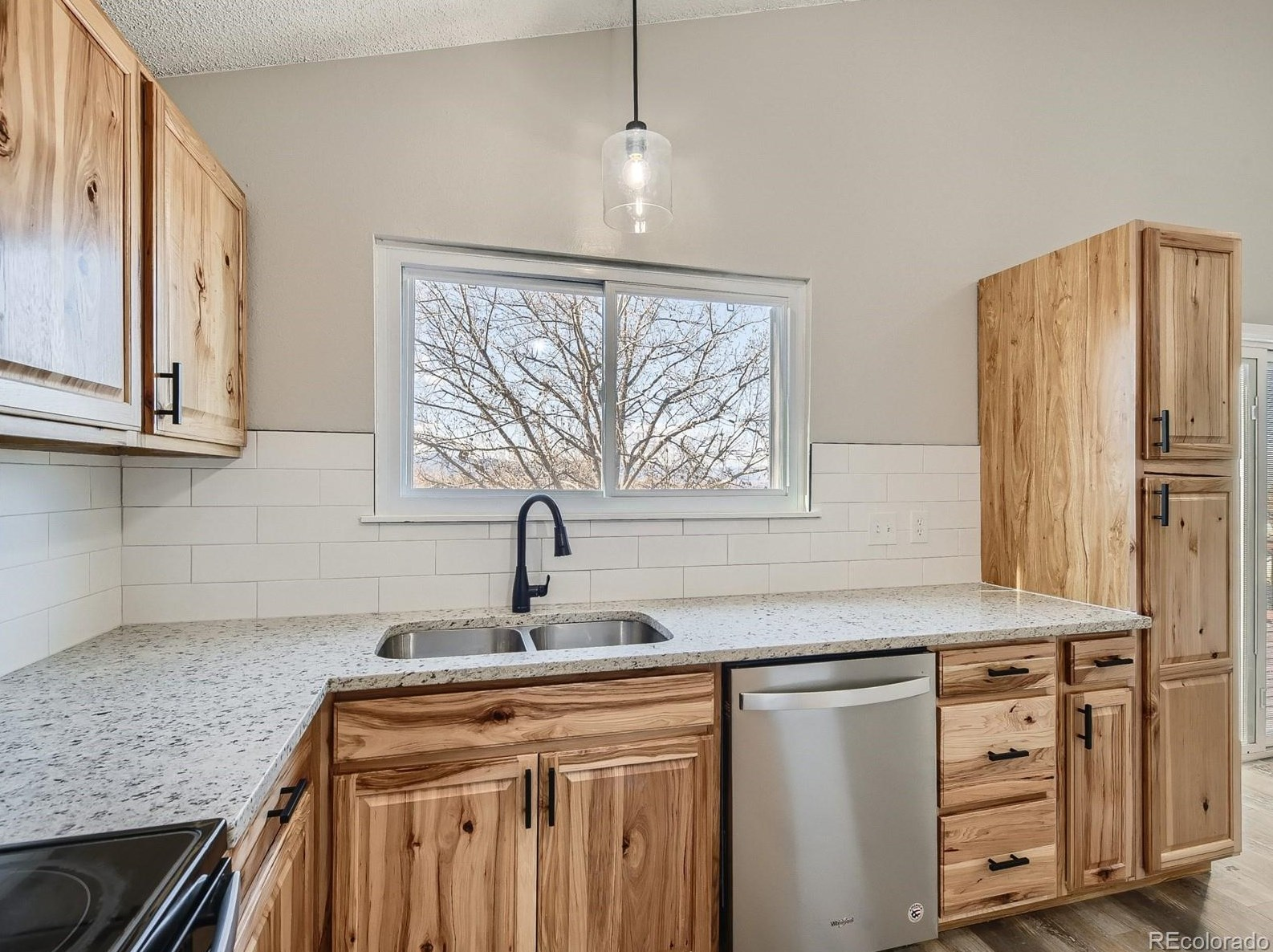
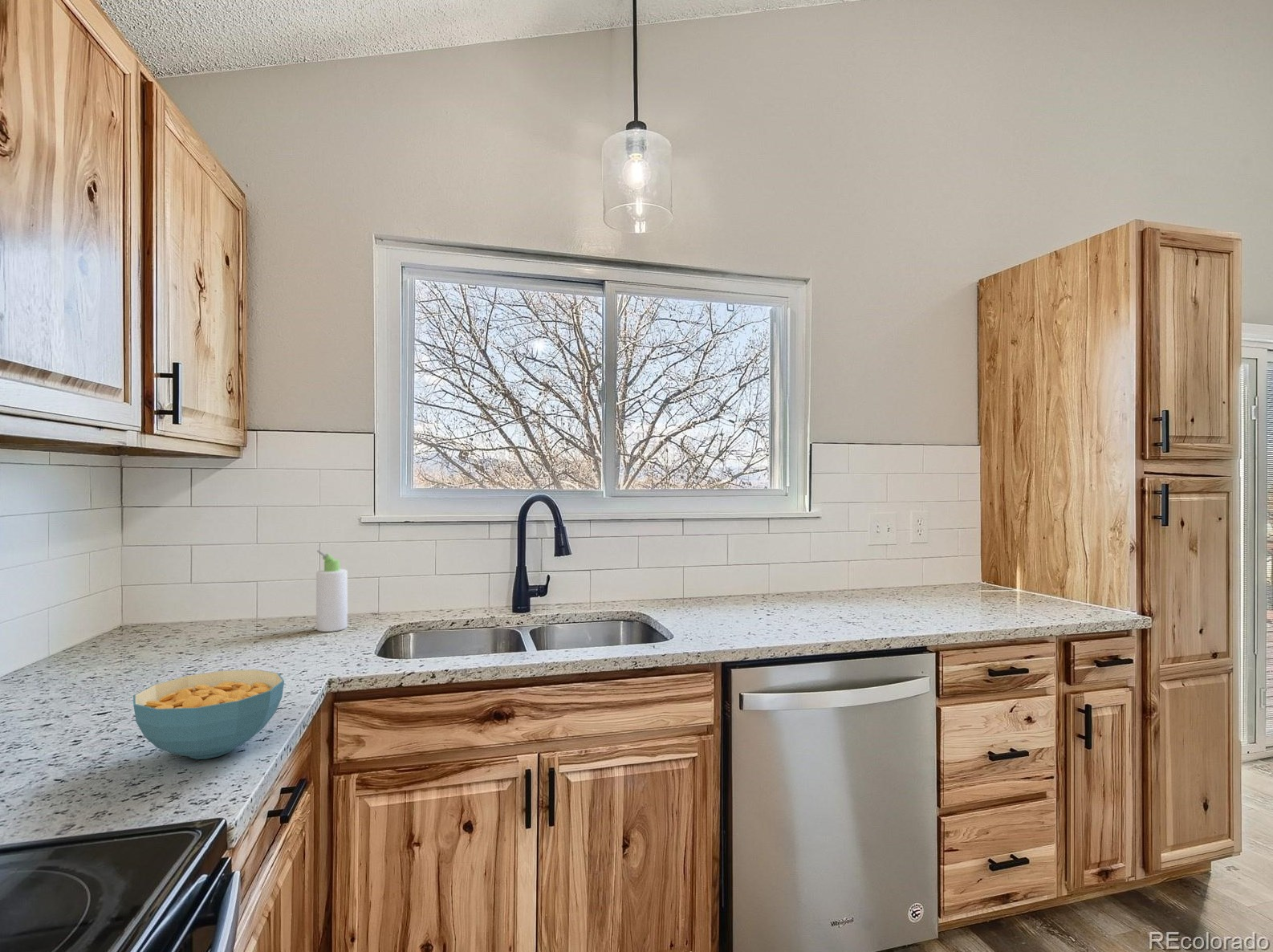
+ bottle (330, 588)
+ cereal bowl (211, 719)
